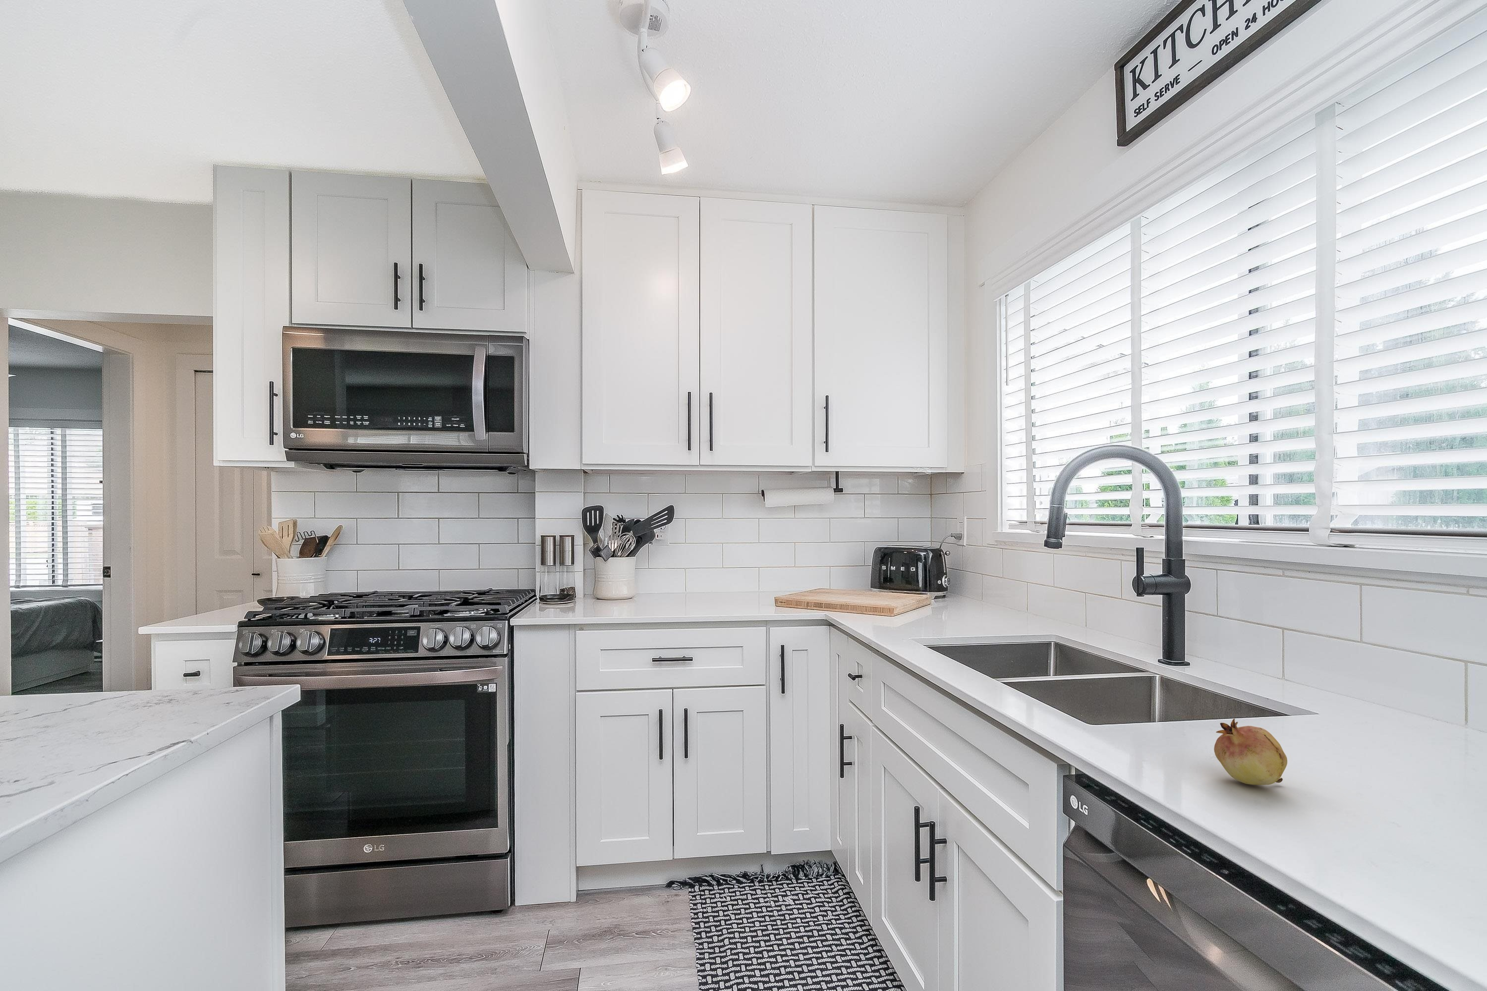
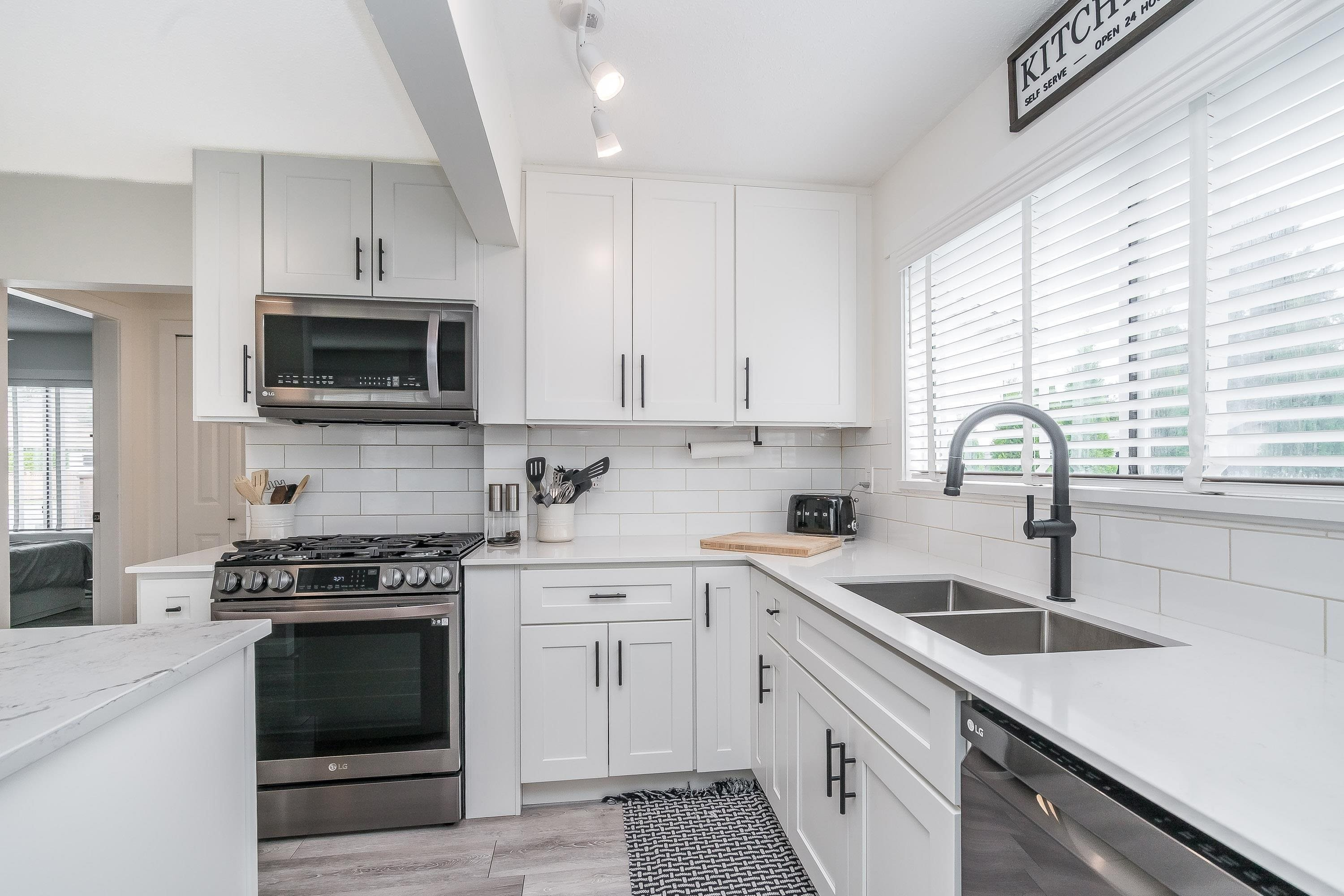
- fruit (1249, 751)
